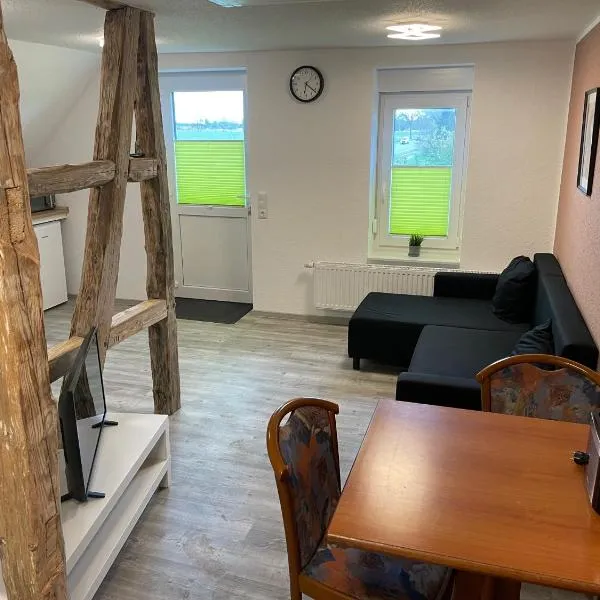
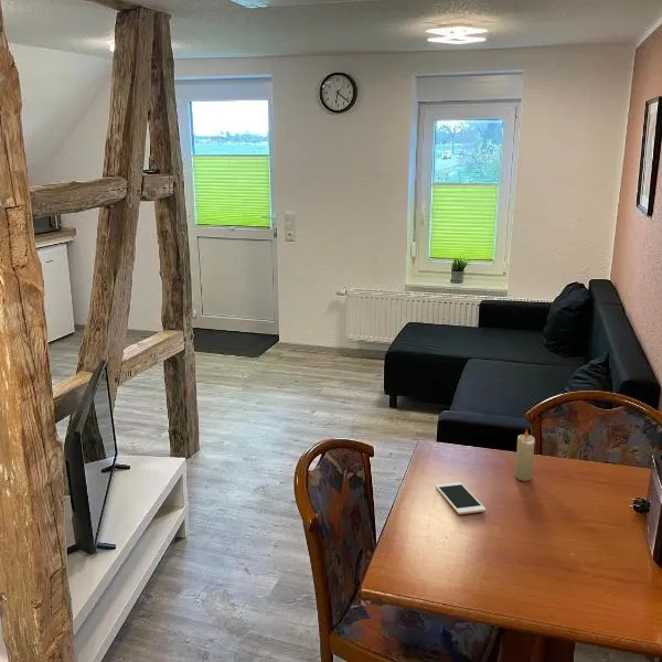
+ candle (525, 452)
+ cell phone (459, 498)
